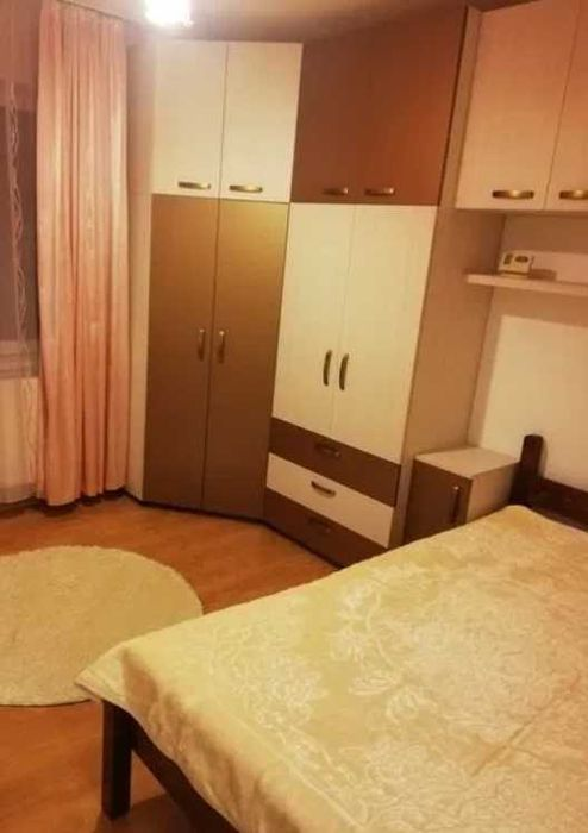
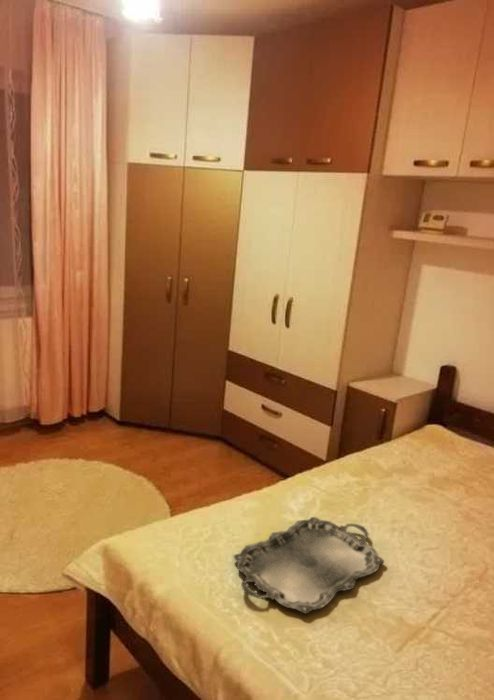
+ serving tray (309, 558)
